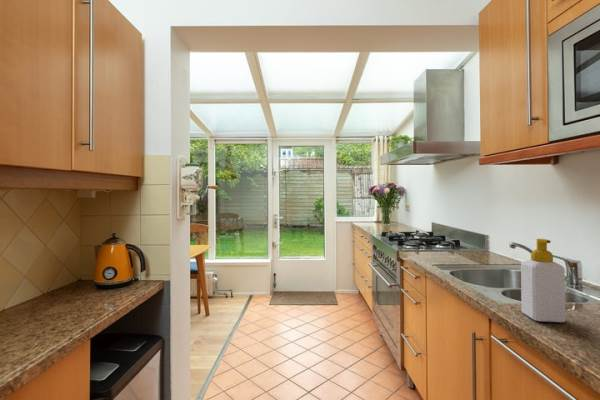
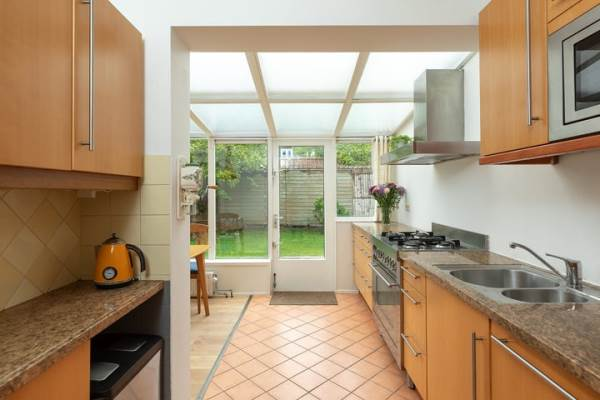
- soap bottle (542, 278)
